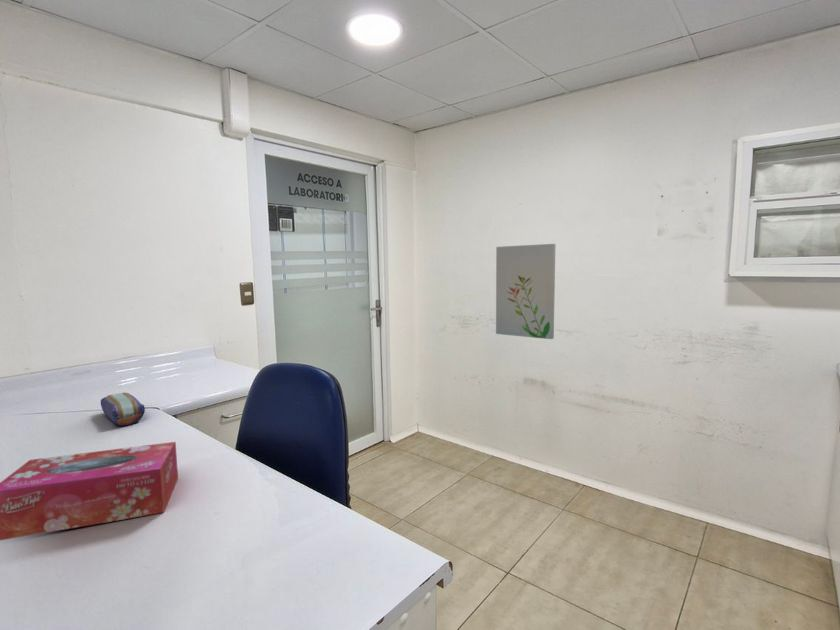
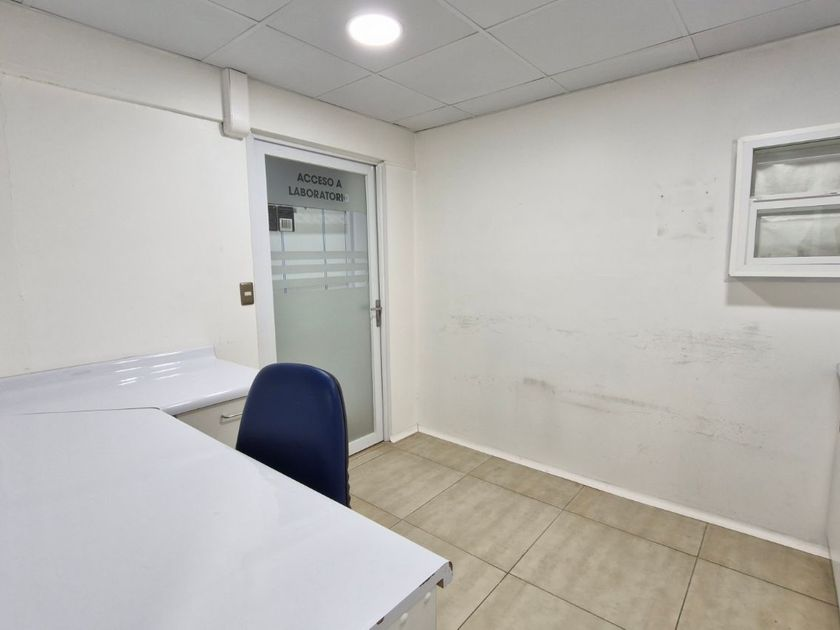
- pencil case (122, 407)
- tissue box (95, 485)
- wall art (524, 291)
